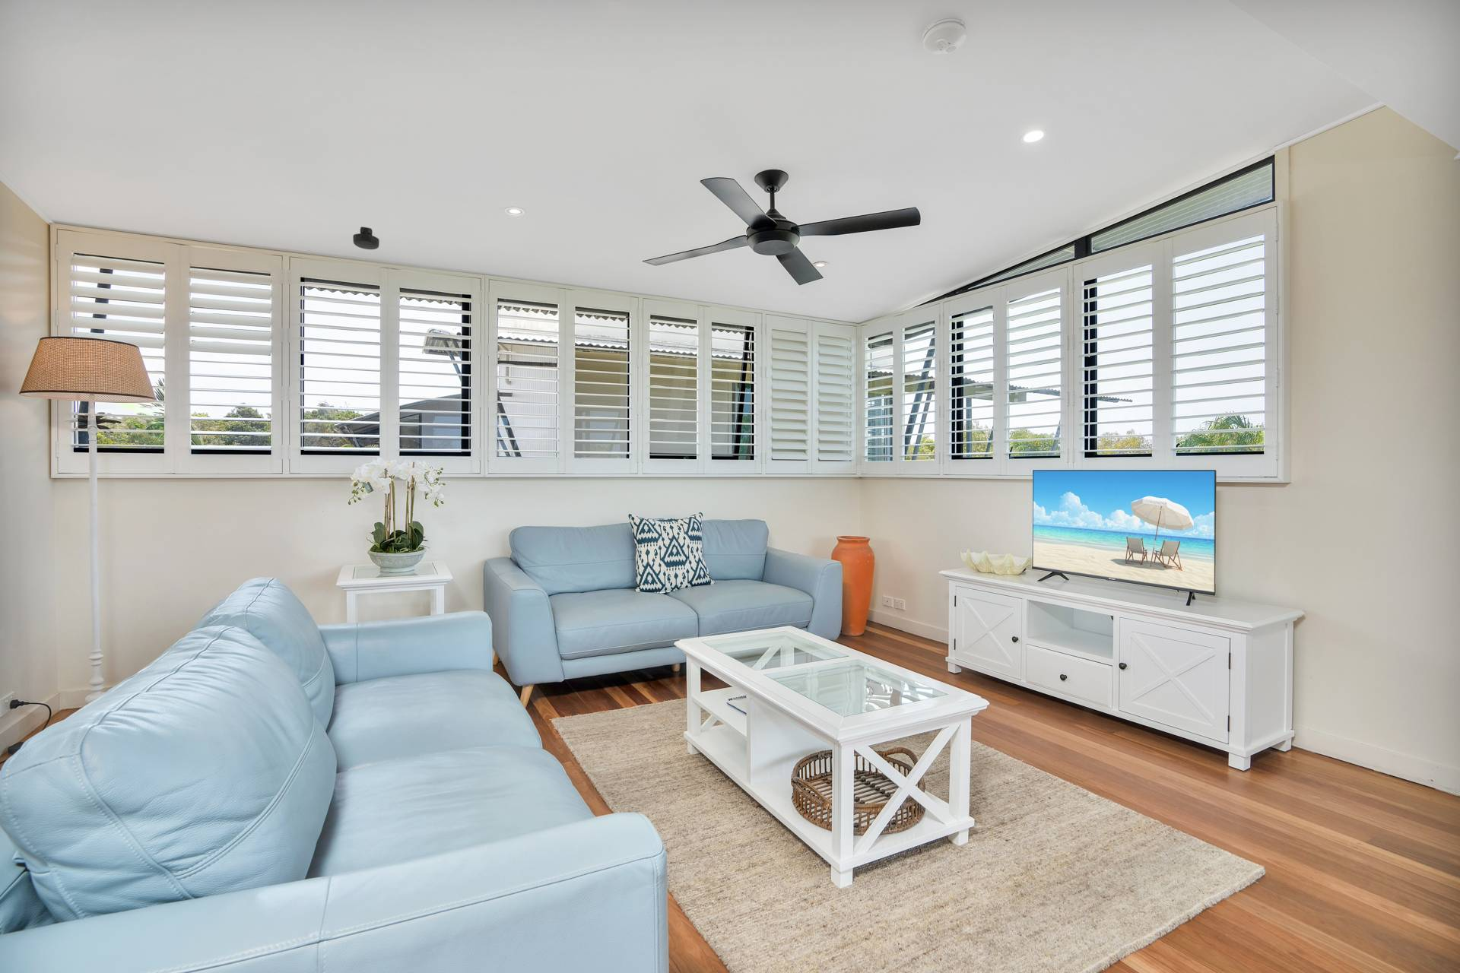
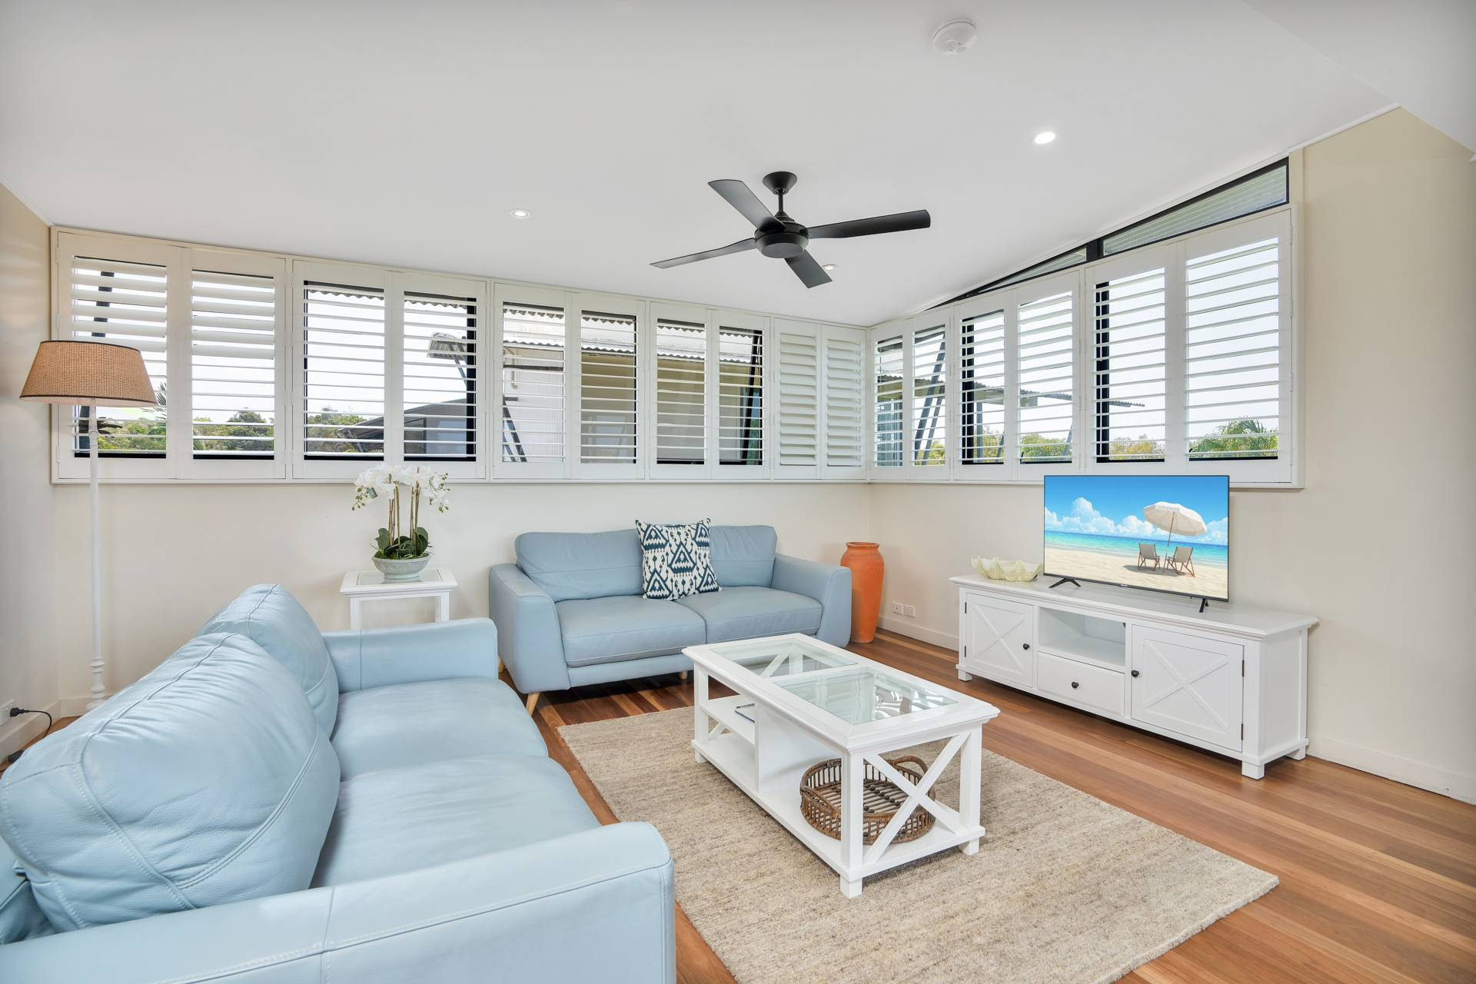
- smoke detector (366, 237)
